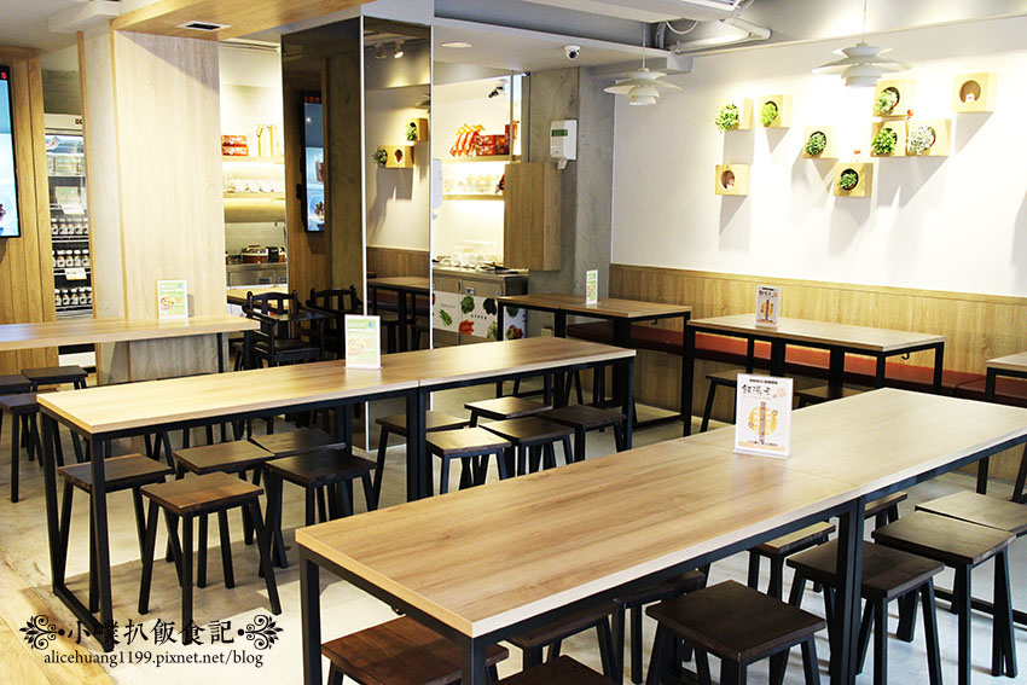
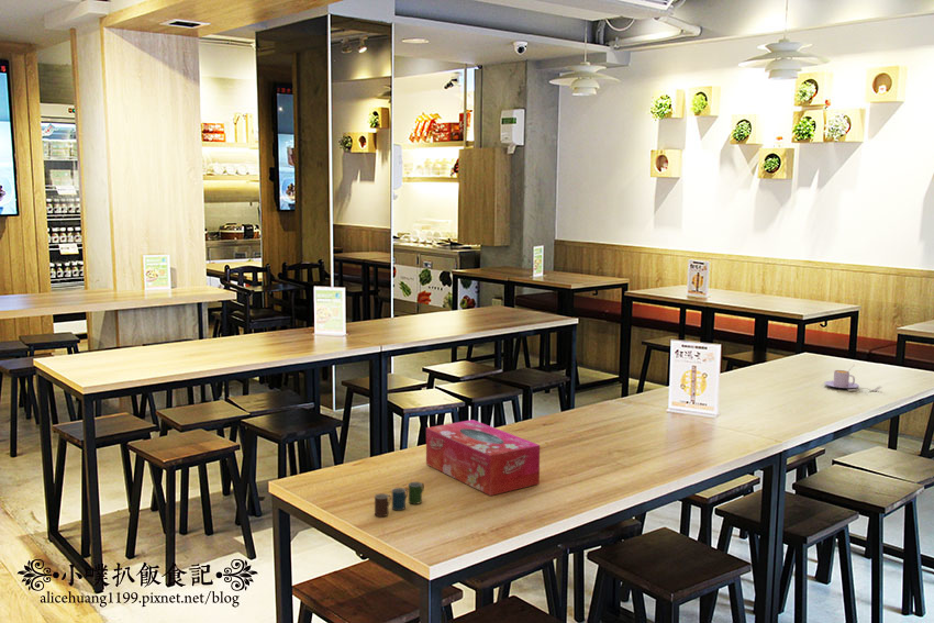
+ tissue box (480, 455)
+ cup (853, 376)
+ cup (400, 492)
